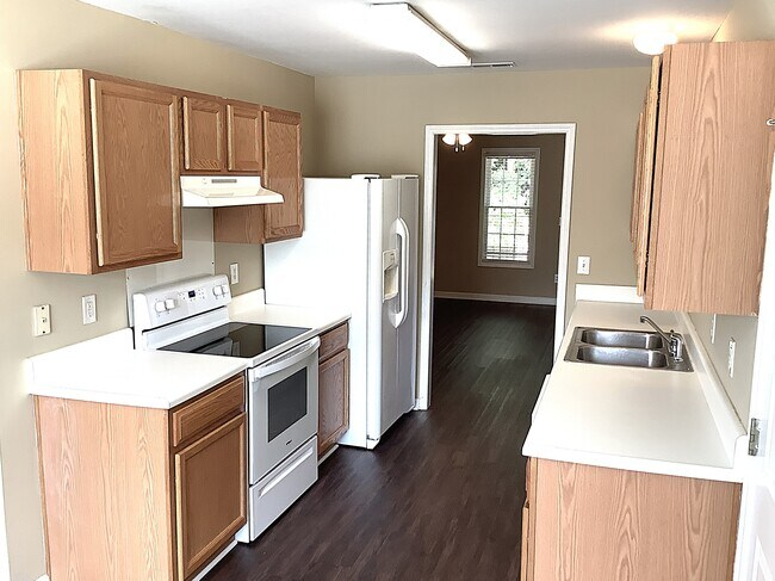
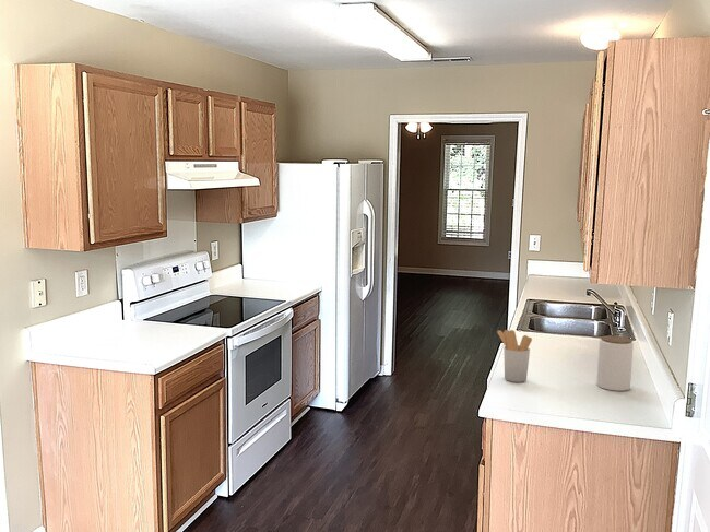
+ jar (614, 362)
+ utensil holder (512, 354)
